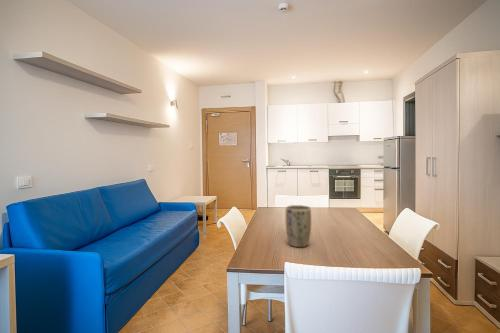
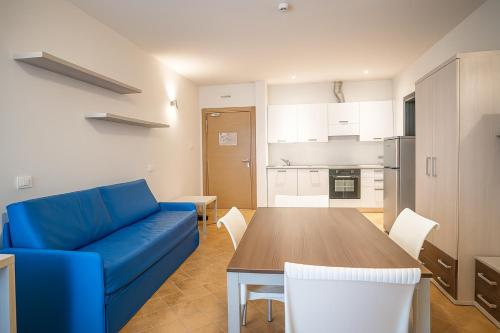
- plant pot (298, 225)
